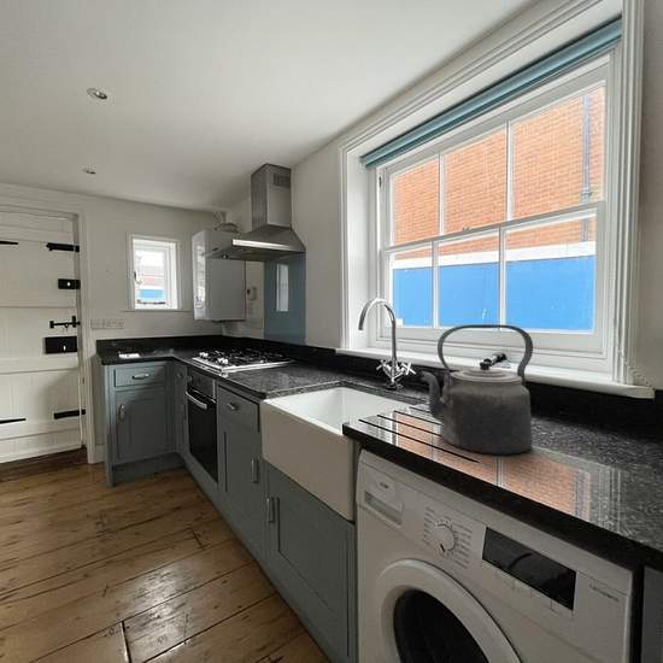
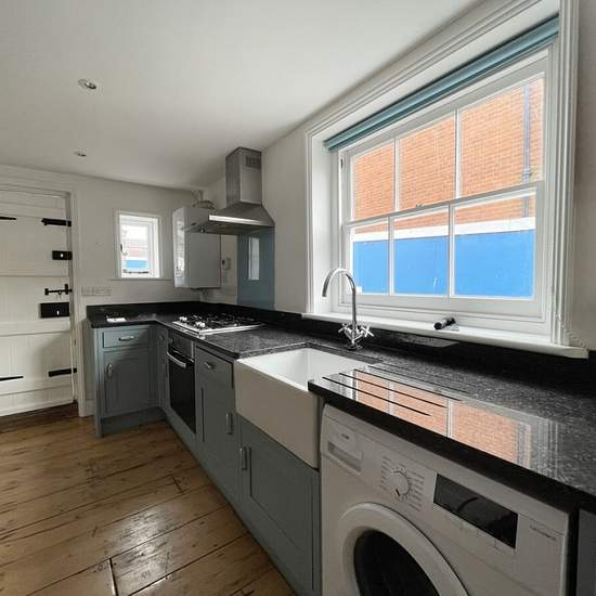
- kettle (475, 382)
